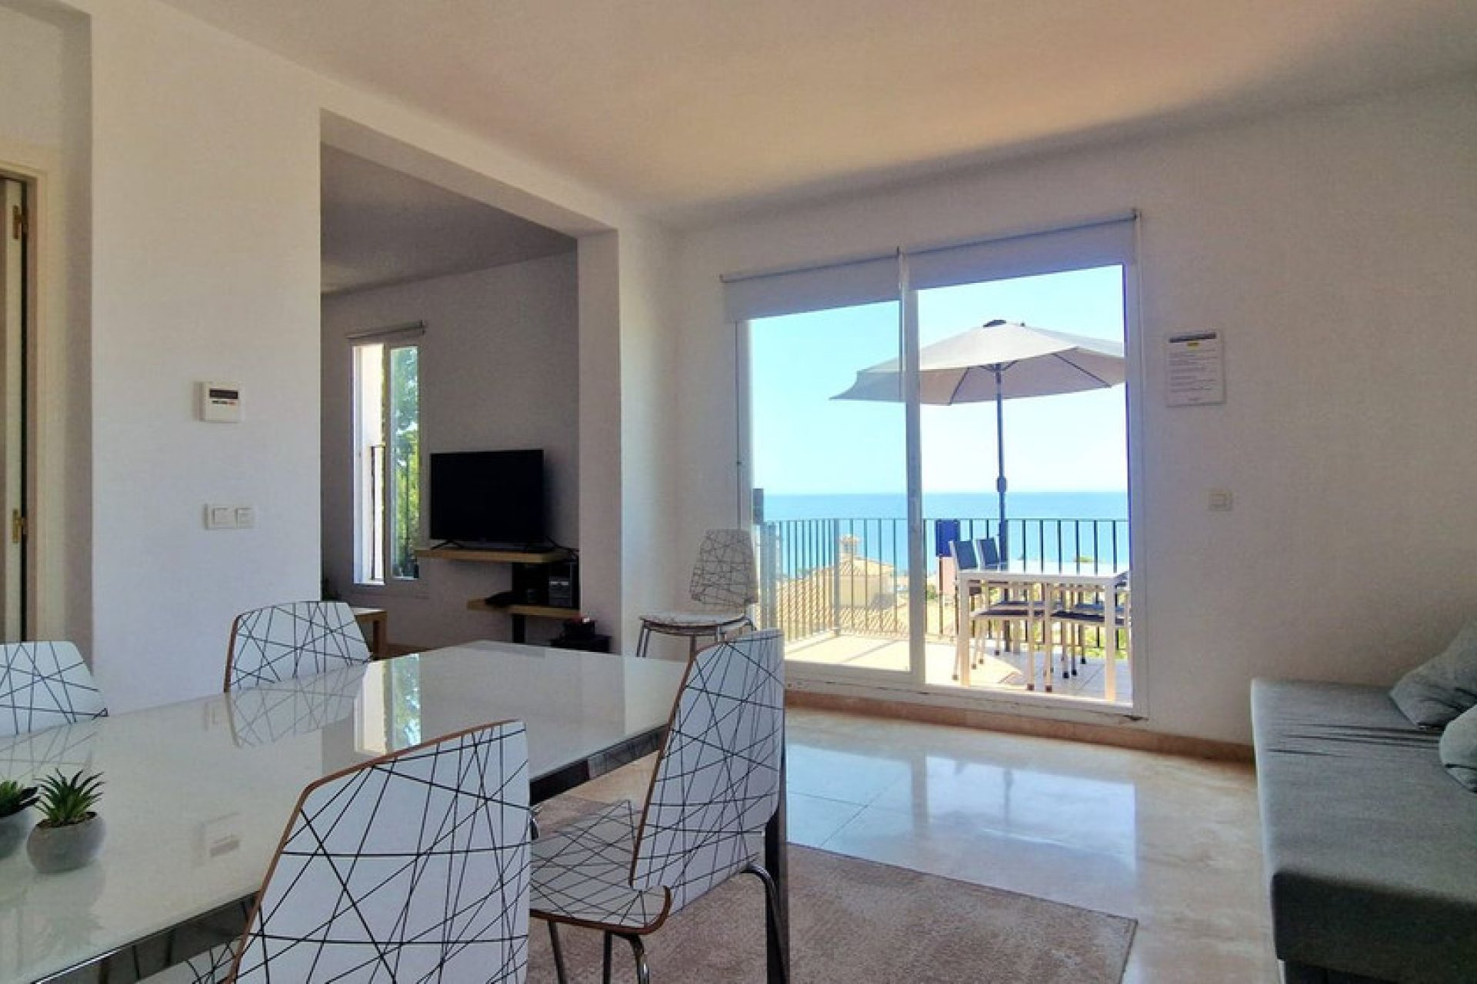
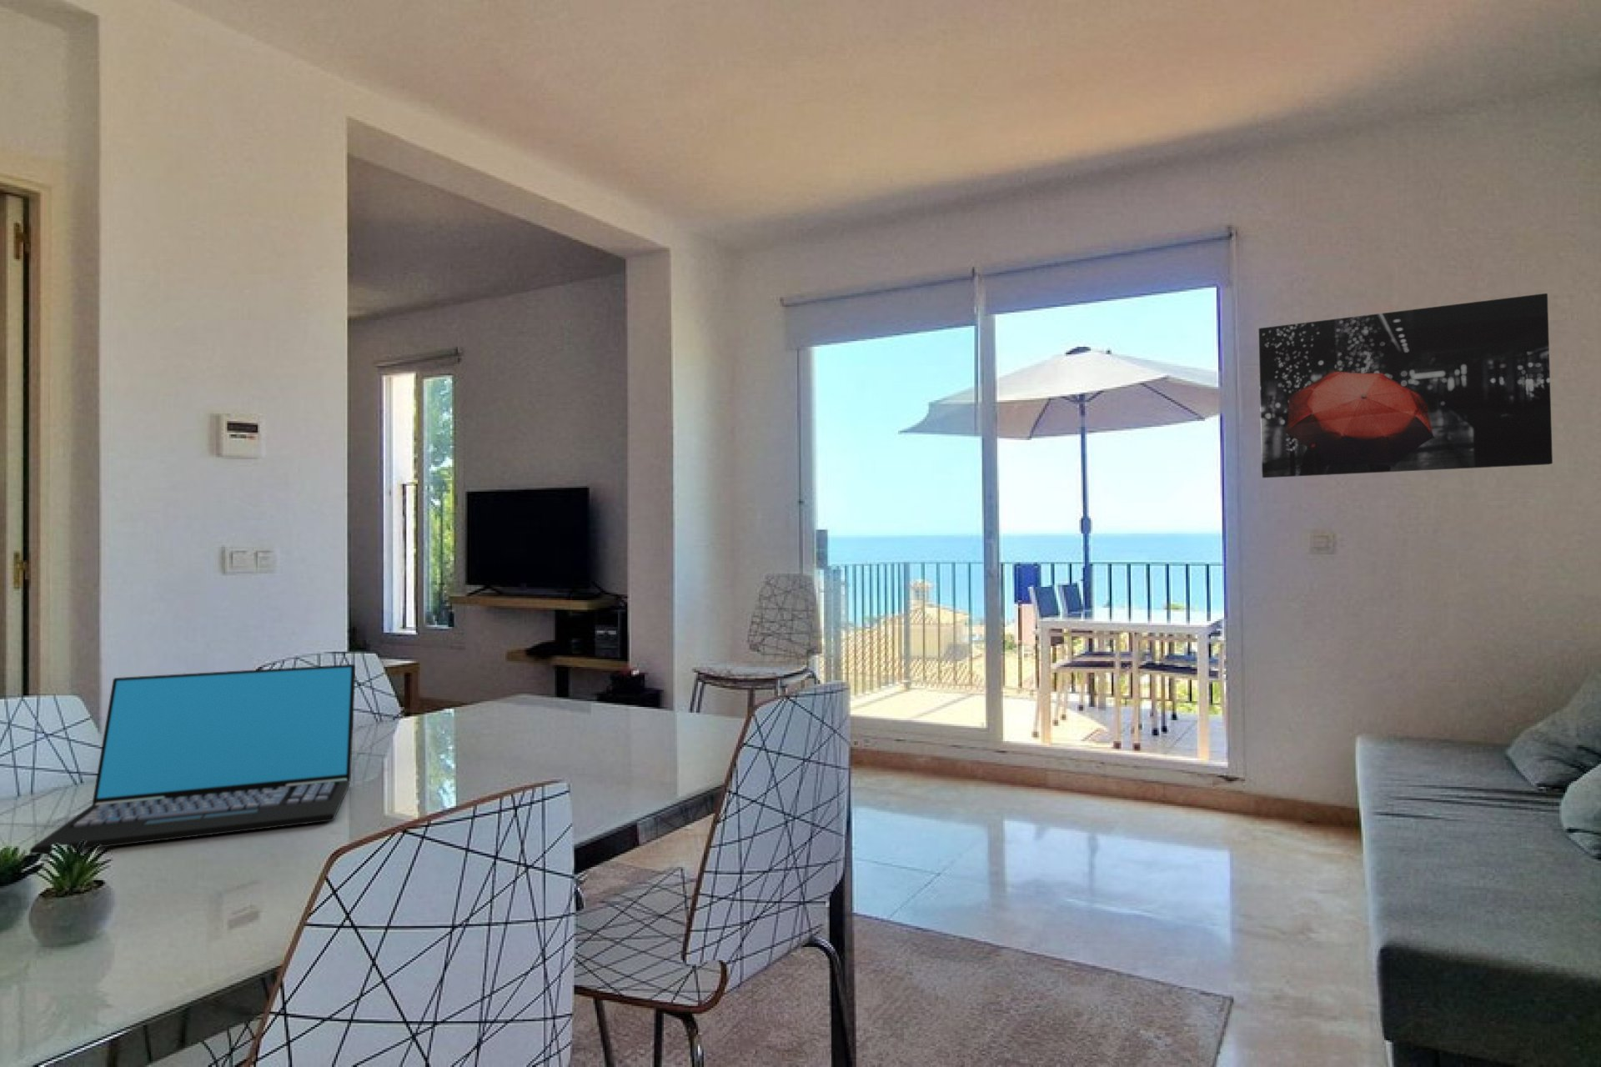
+ wall art (1394, 392)
+ laptop (218, 744)
